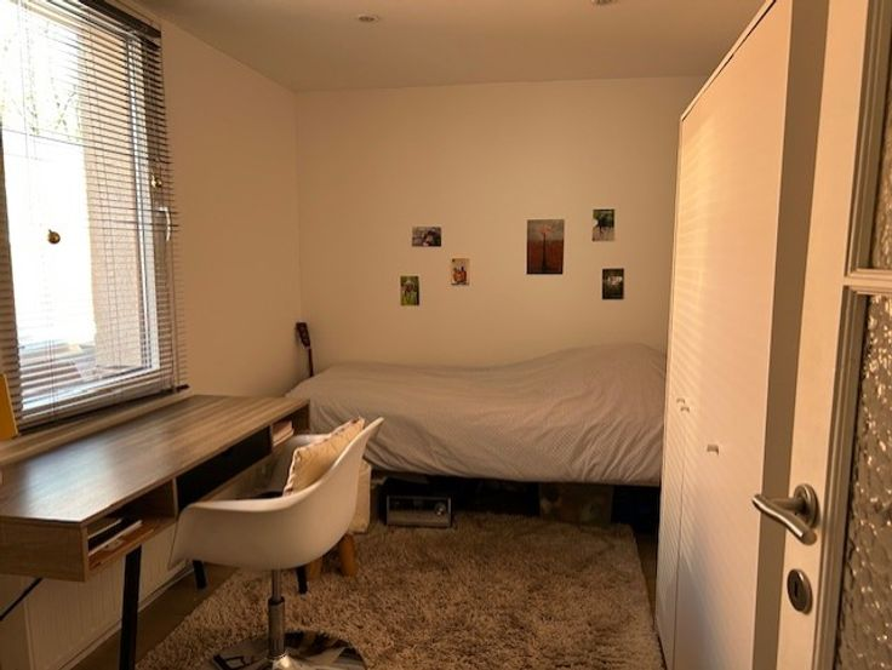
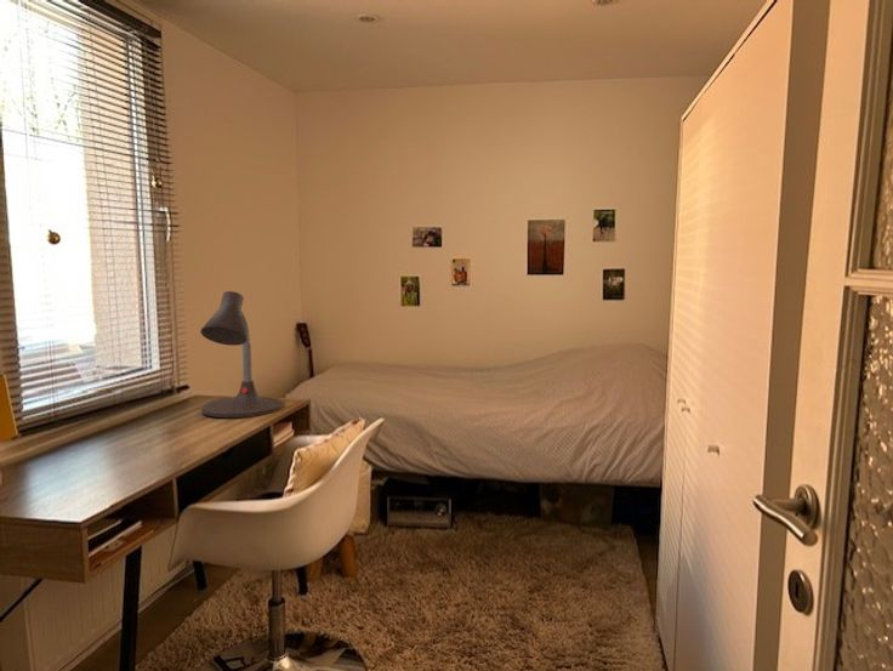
+ desk lamp (243, 351)
